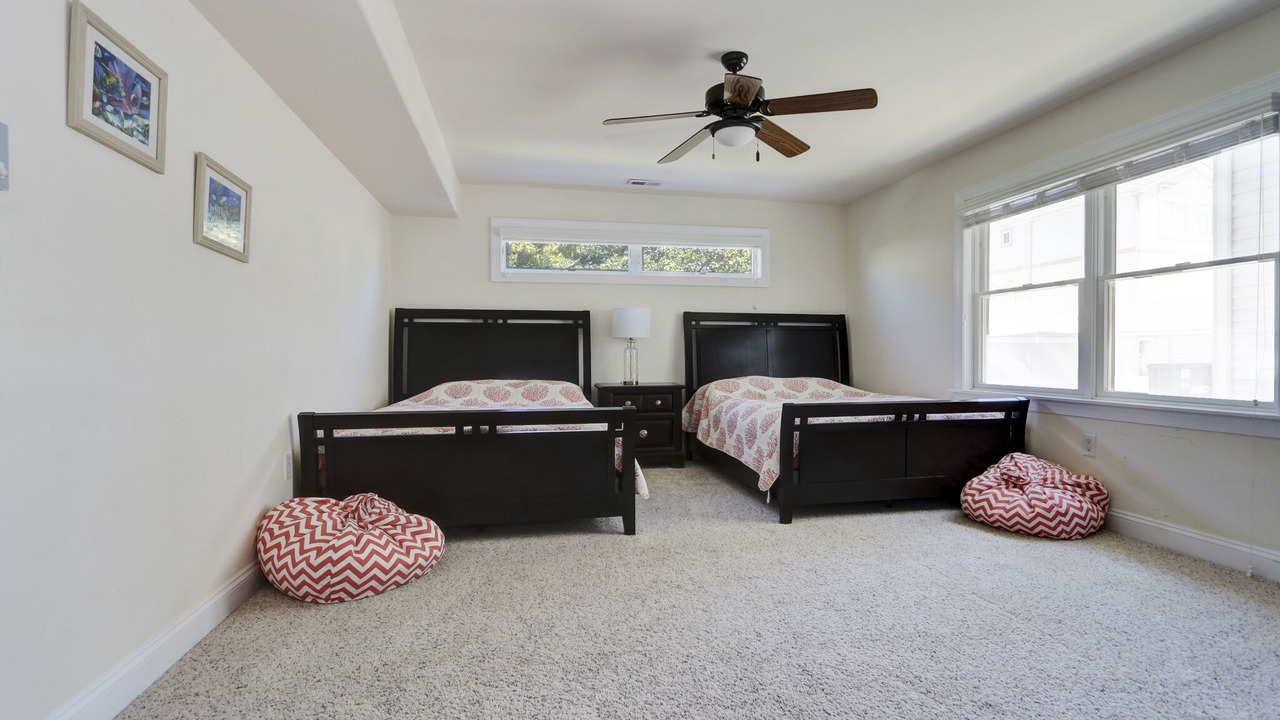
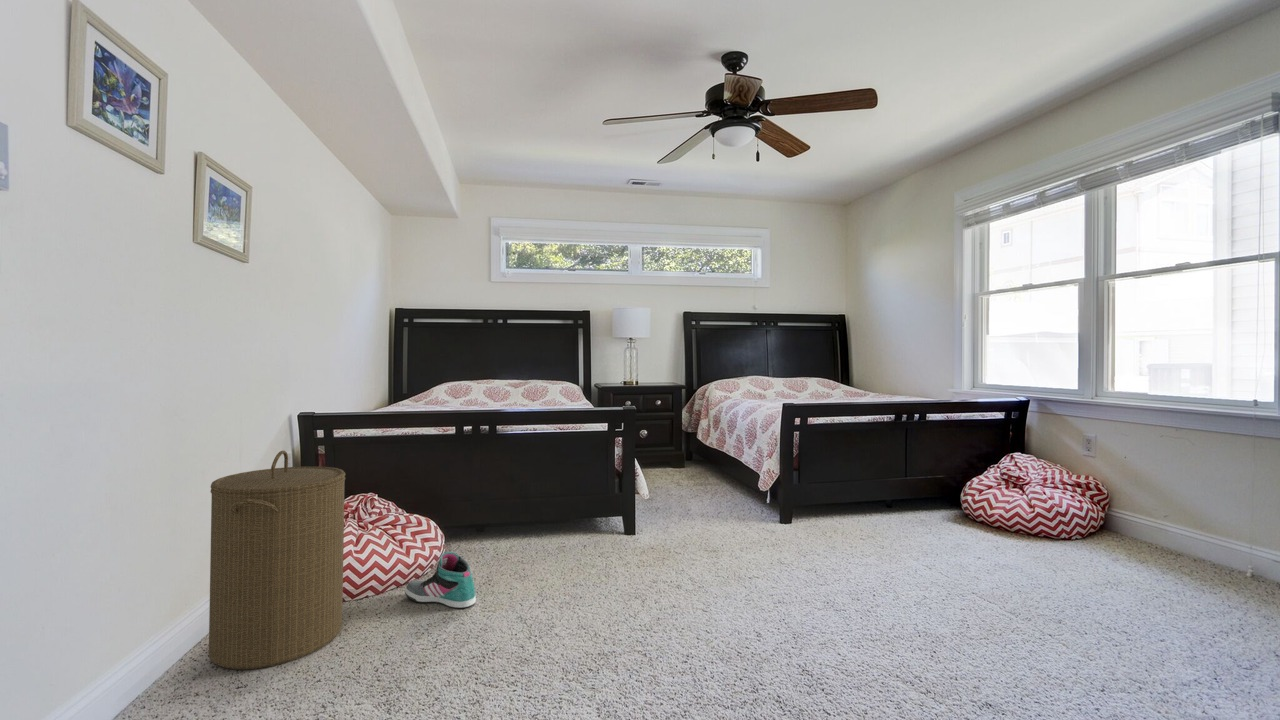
+ laundry hamper (280, 545)
+ sneaker (439, 576)
